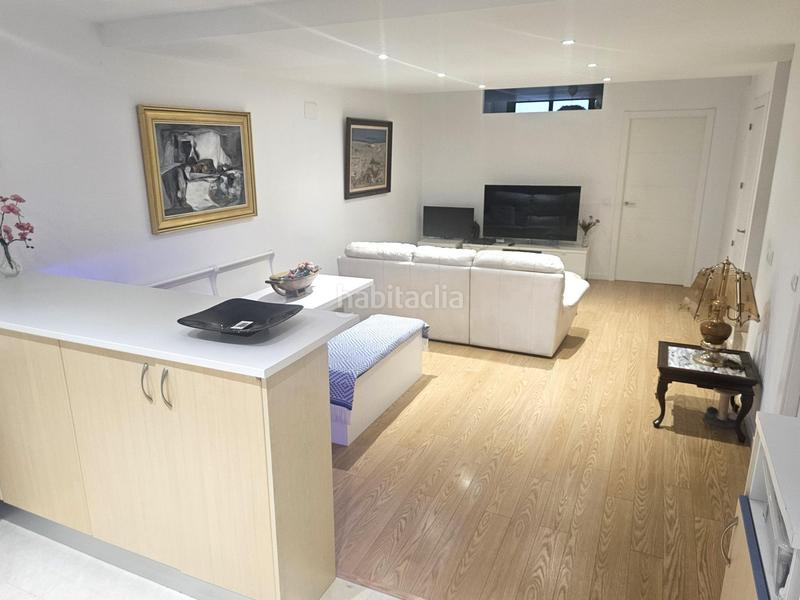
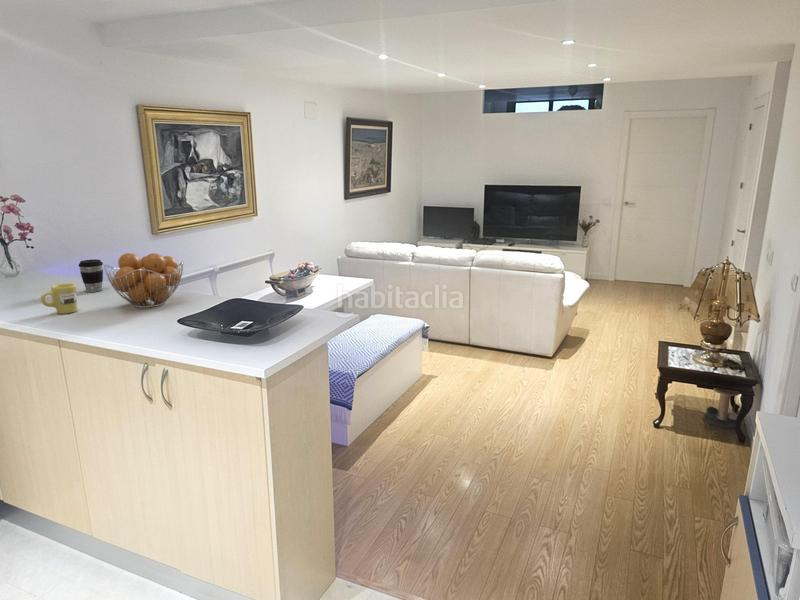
+ mug (59, 299)
+ fruit basket (146, 278)
+ coffee cup (92, 275)
